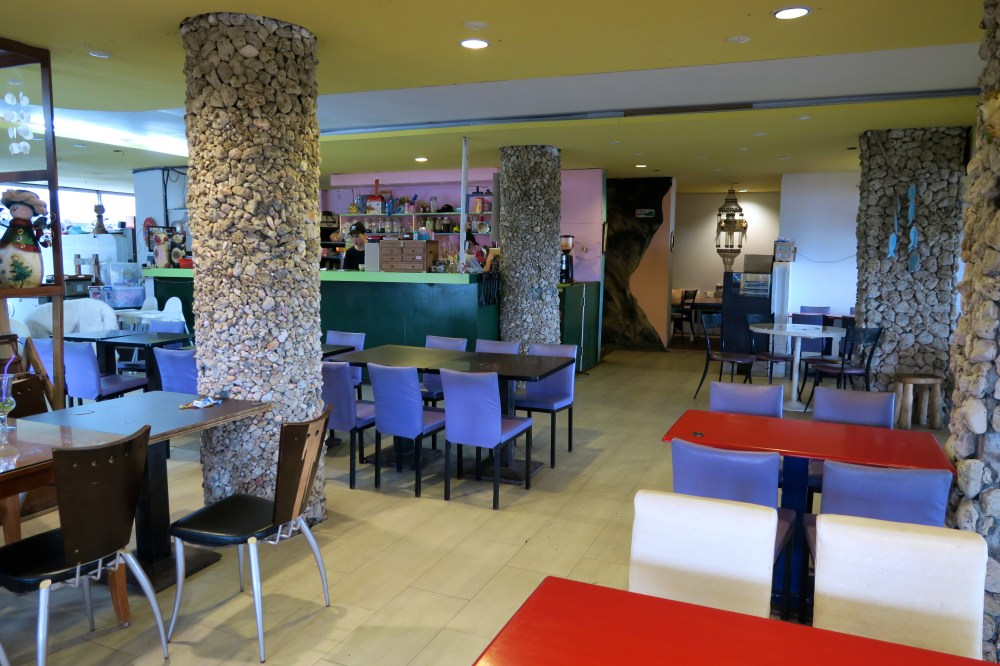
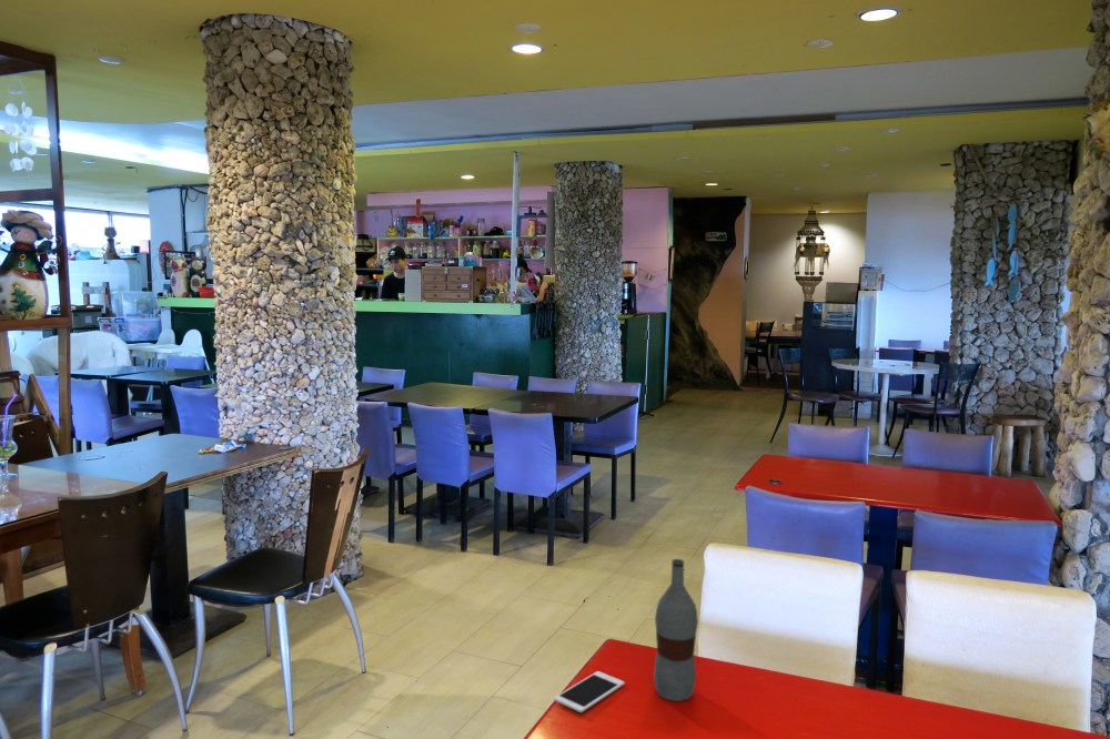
+ bottle (676, 626)
+ cell phone (589, 690)
